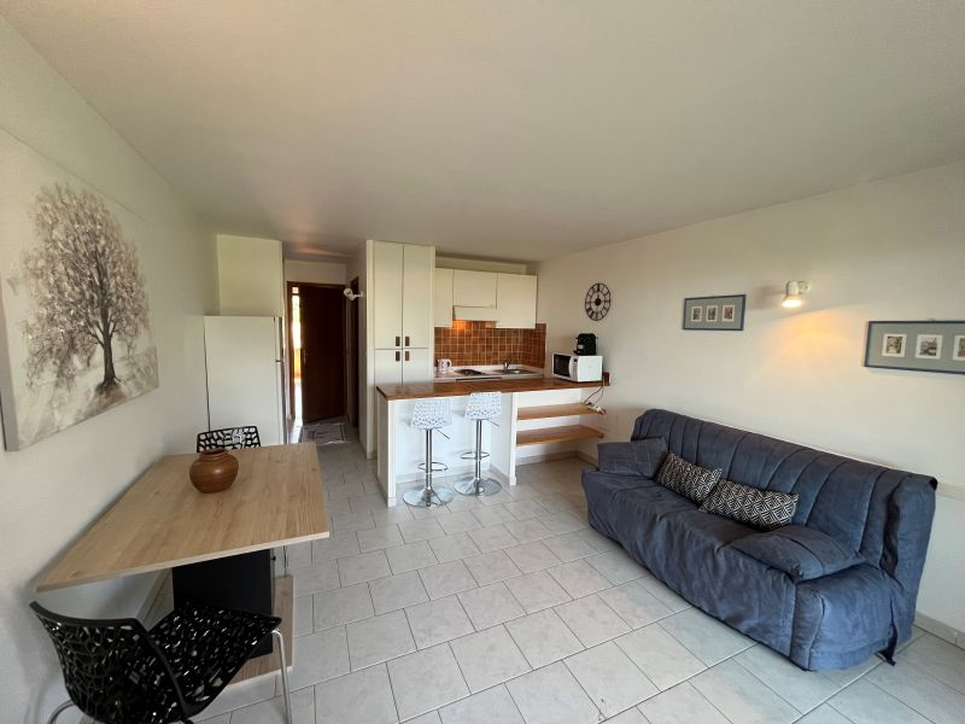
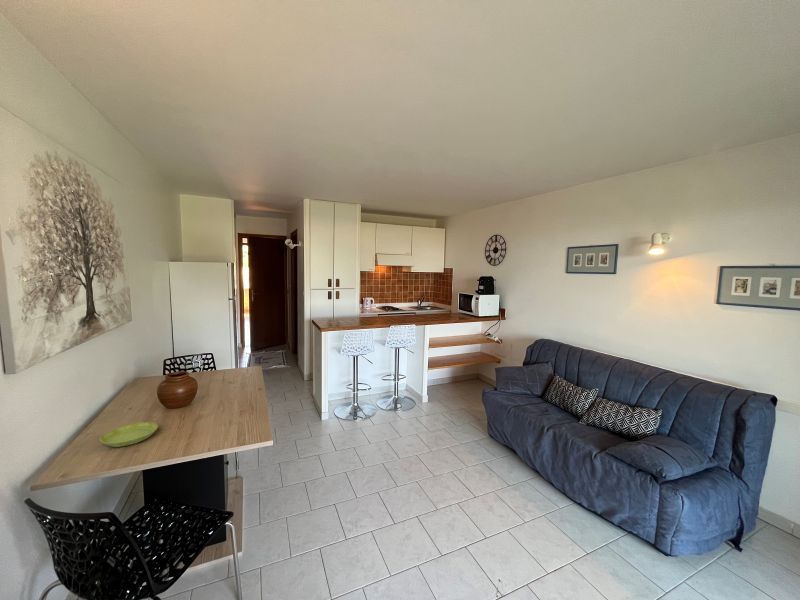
+ saucer (130, 435)
